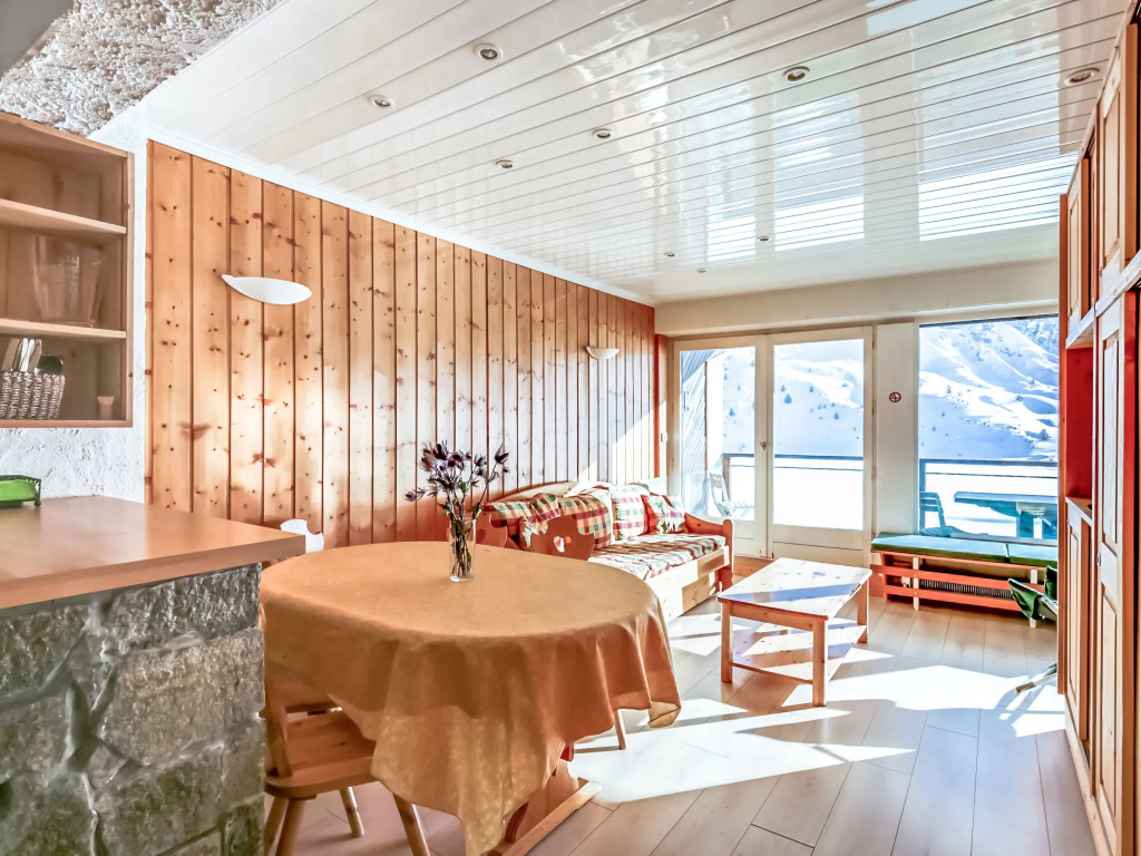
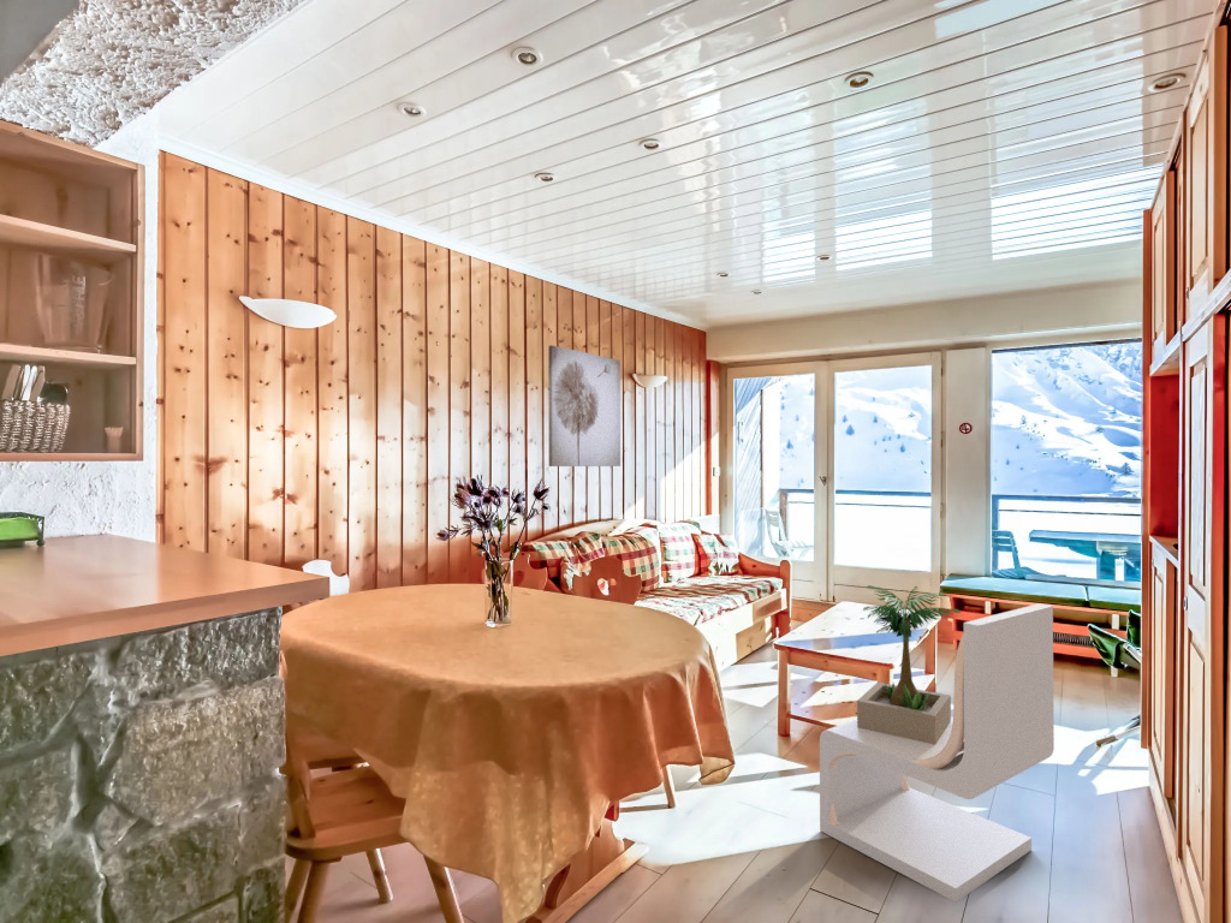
+ potted plant (909, 657)
+ lounge chair (945, 730)
+ wall art (587, 410)
